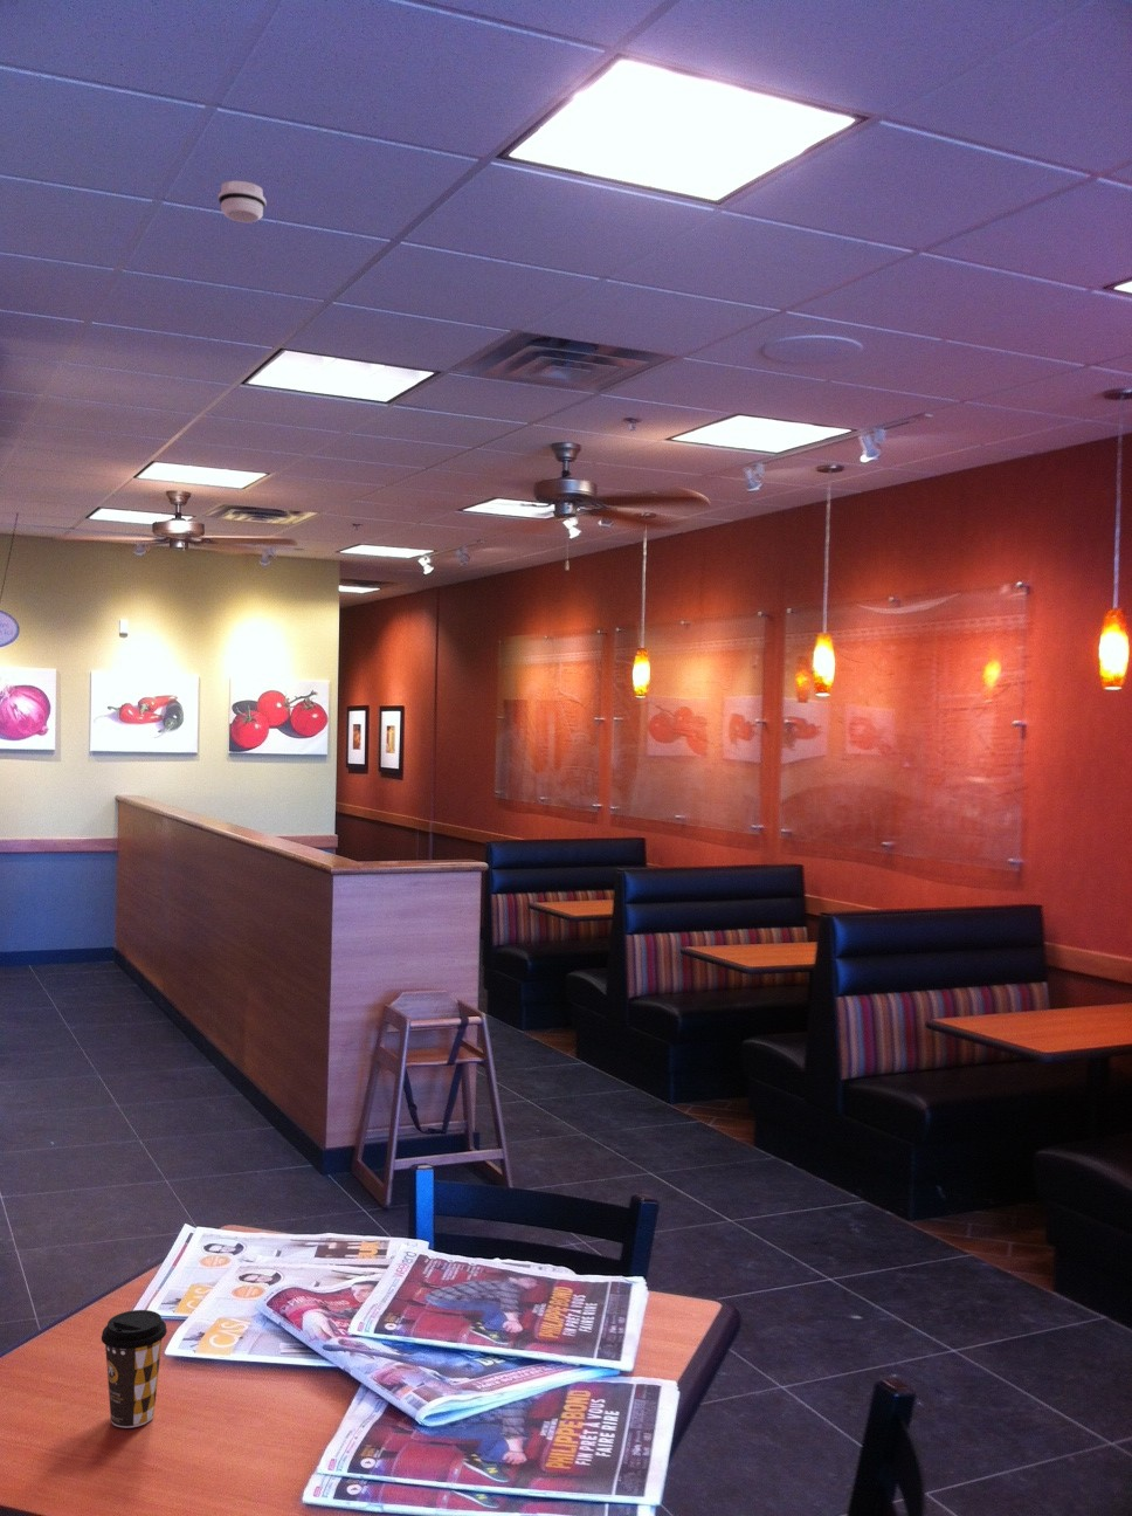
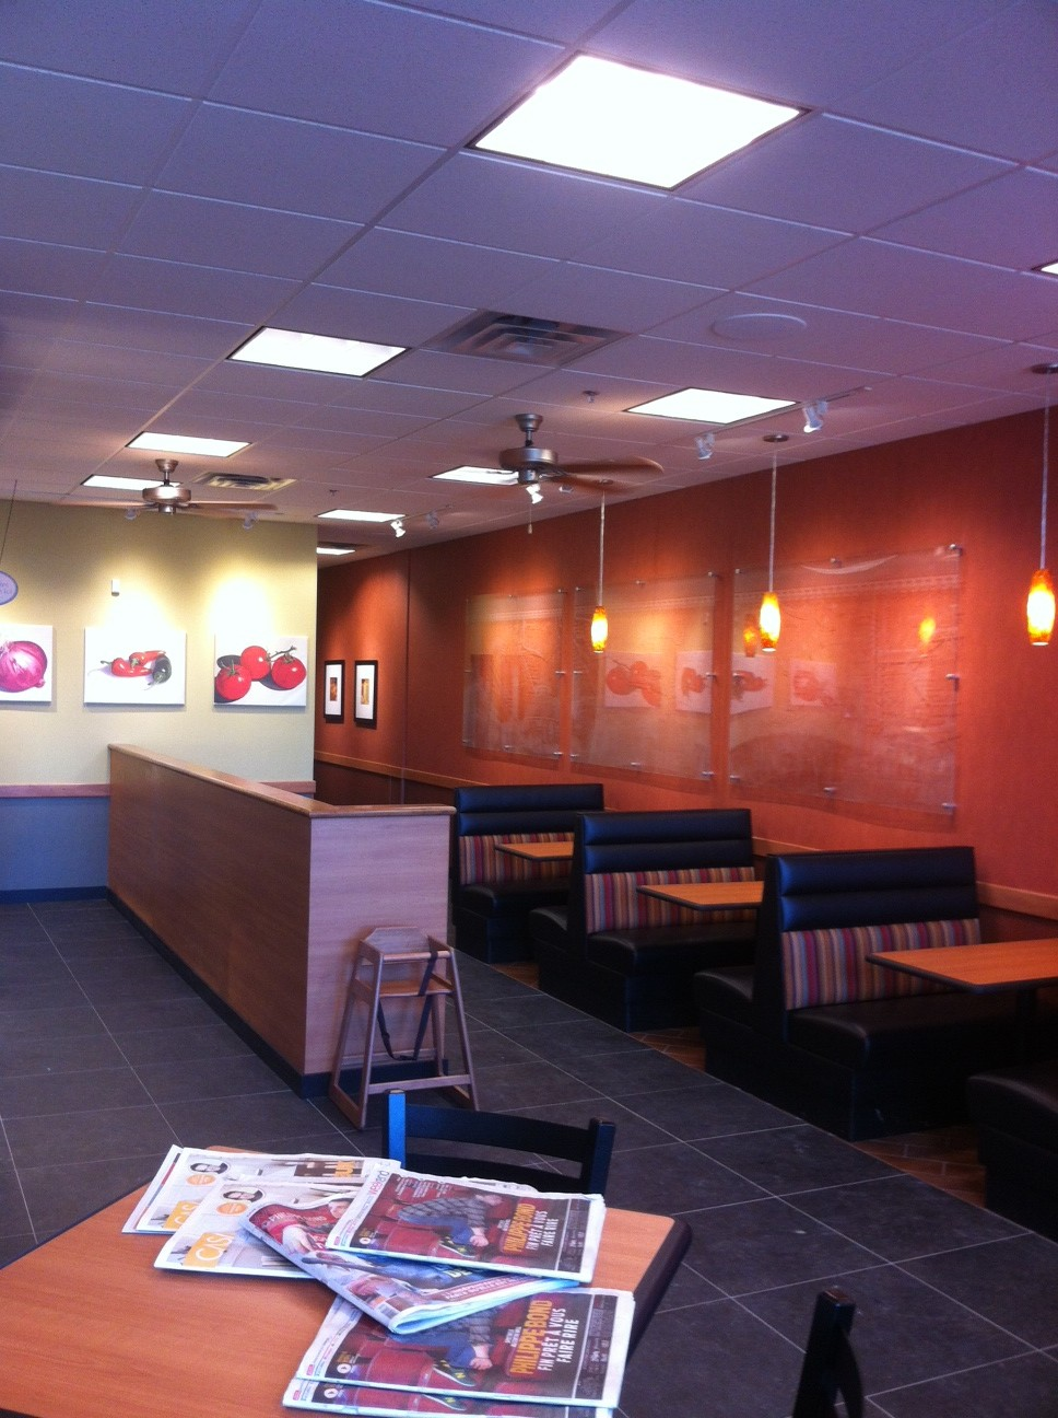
- smoke detector (243, 202)
- coffee cup (133, 1369)
